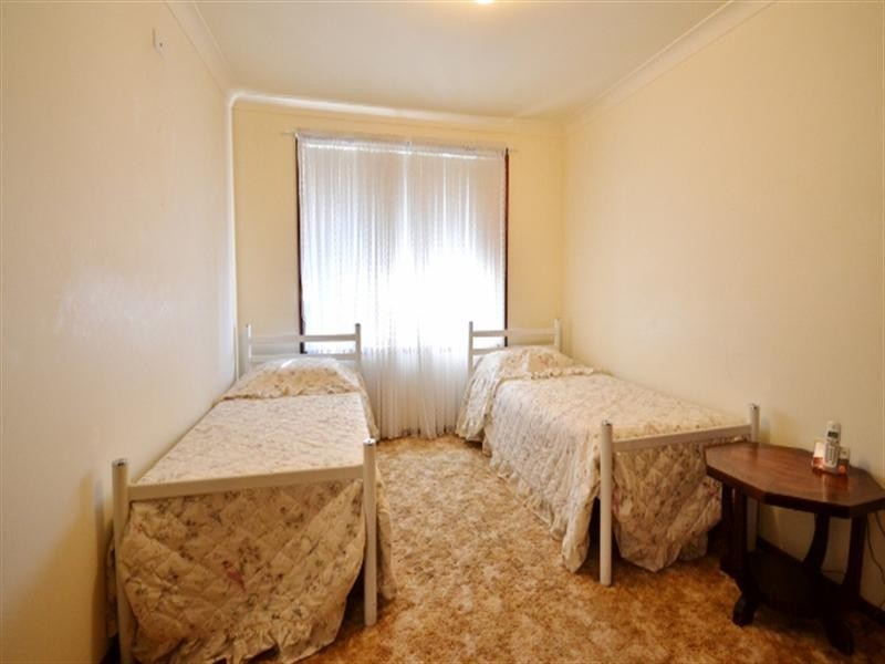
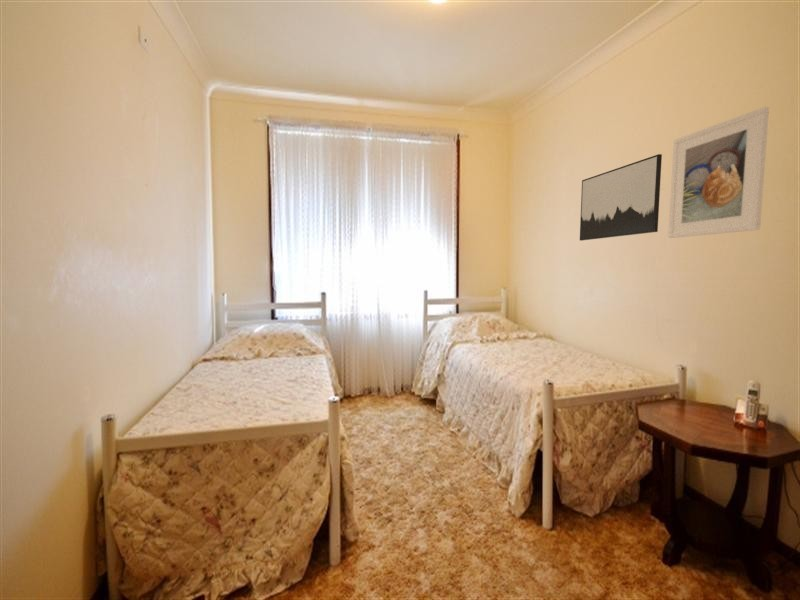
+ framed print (712, 180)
+ wall art (615, 203)
